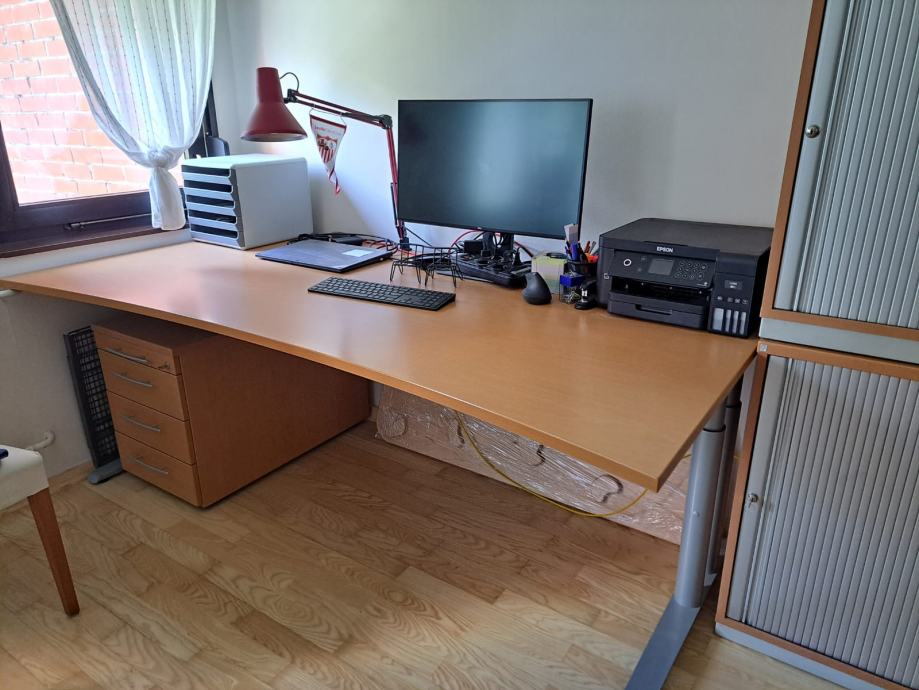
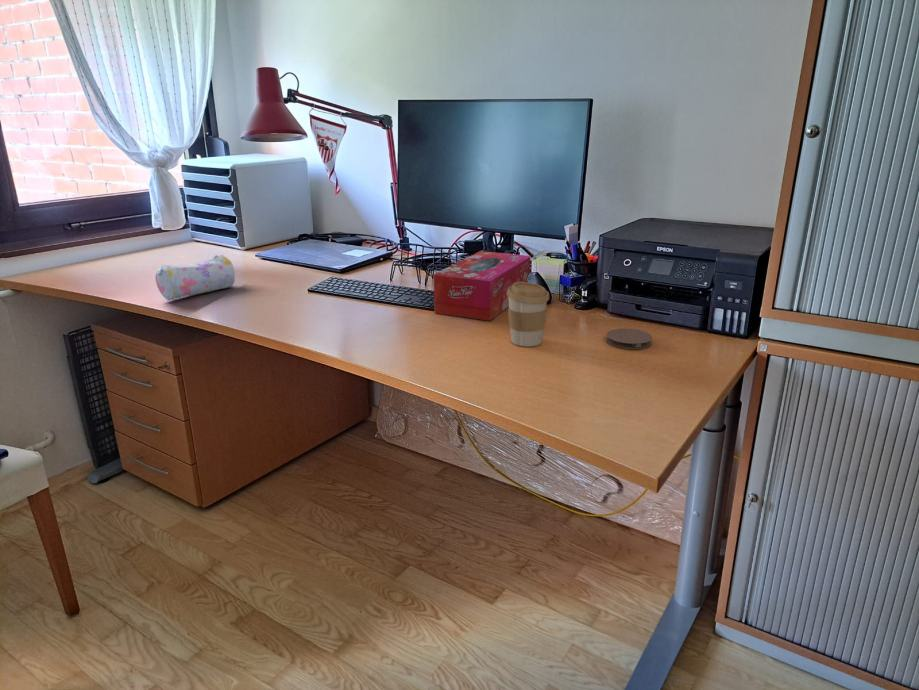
+ coaster (628, 338)
+ pencil case (196, 277)
+ tissue box (484, 283)
+ coffee cup (527, 313)
